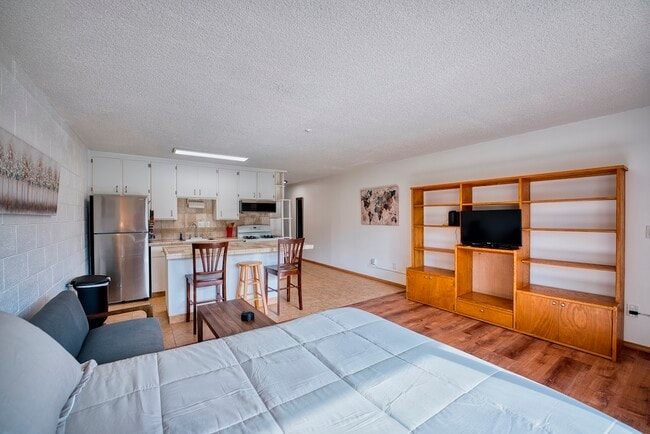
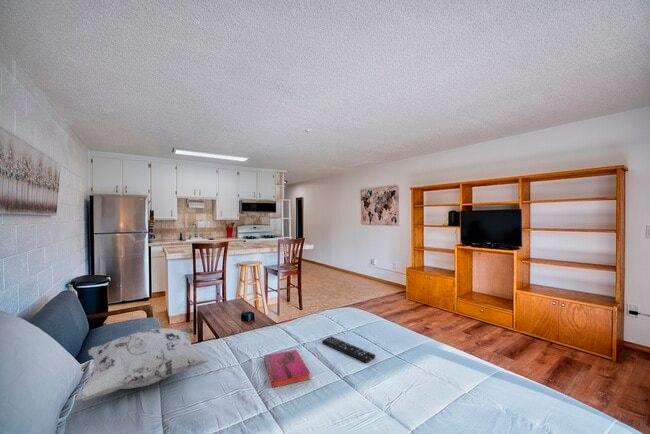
+ remote control (347, 348)
+ hardback book (285, 366)
+ decorative pillow (147, 355)
